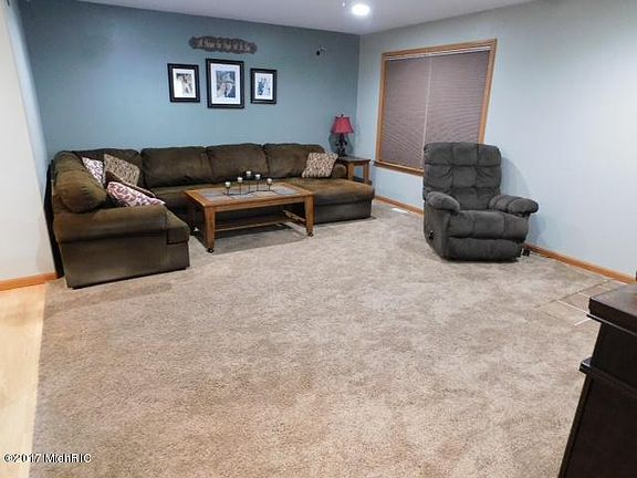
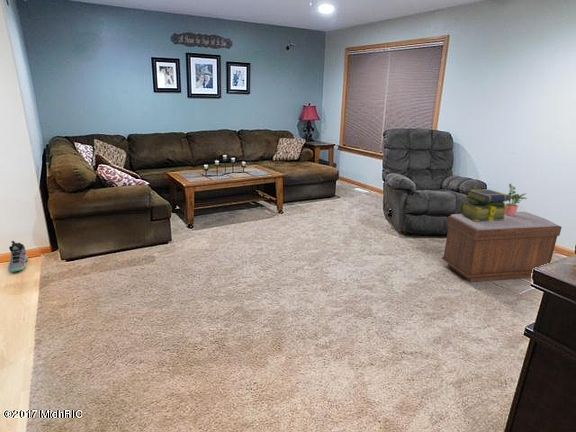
+ potted plant (518, 200)
+ stack of books (484, 204)
+ sneaker (15, 254)
+ bench (497, 244)
